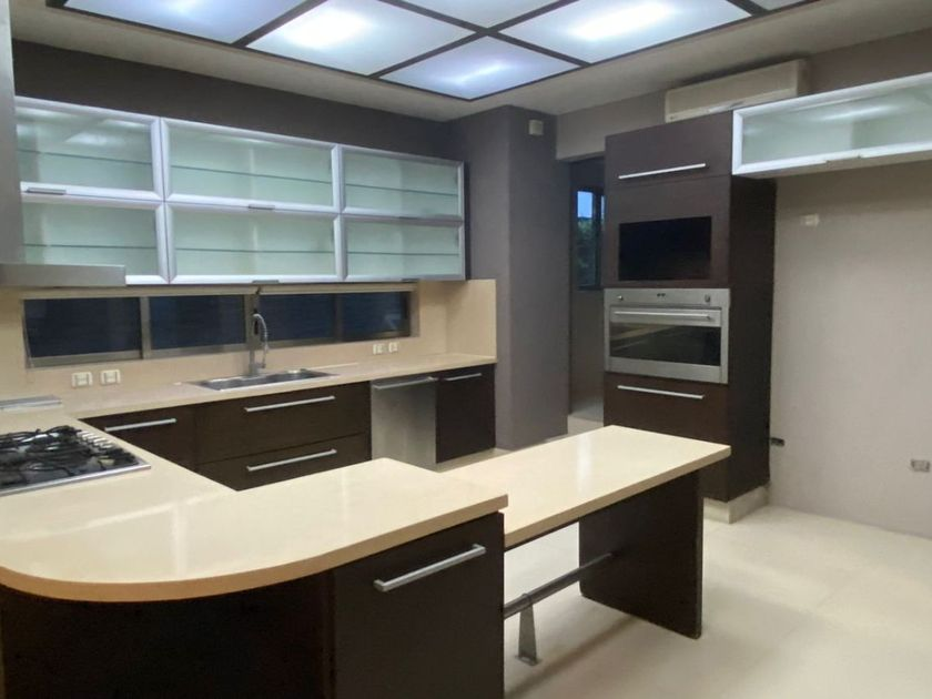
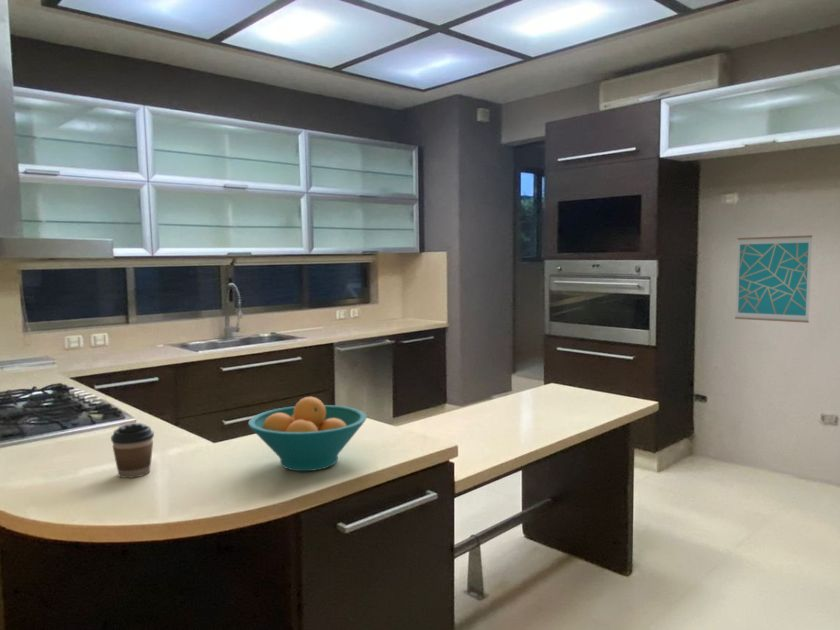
+ fruit bowl (308, 430)
+ coffee cup (133, 447)
+ wall art (771, 278)
